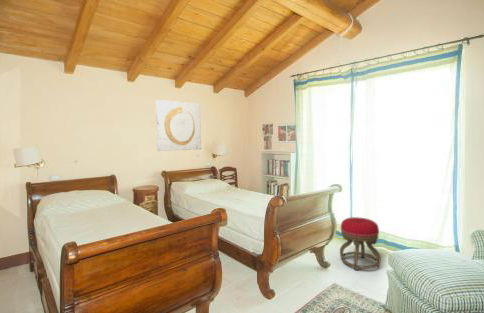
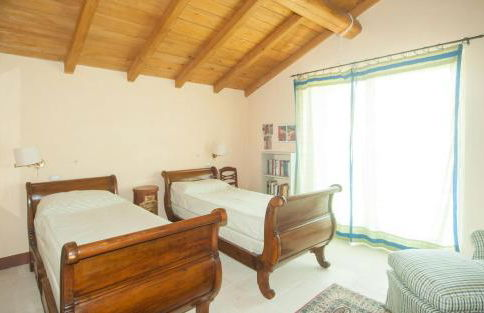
- wall art (179, 126)
- stool (359, 242)
